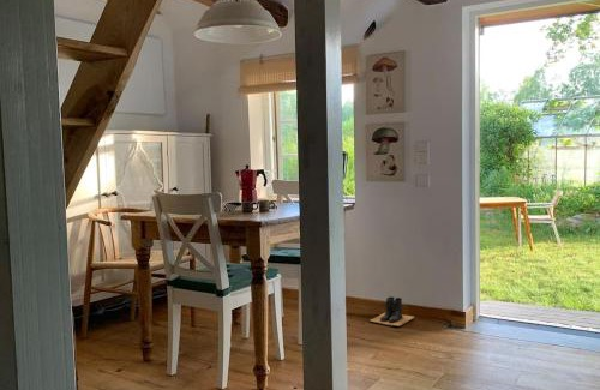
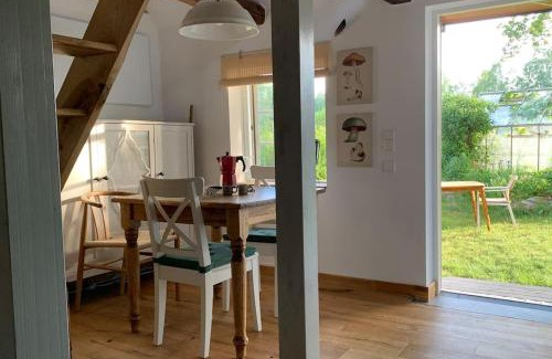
- boots (391, 310)
